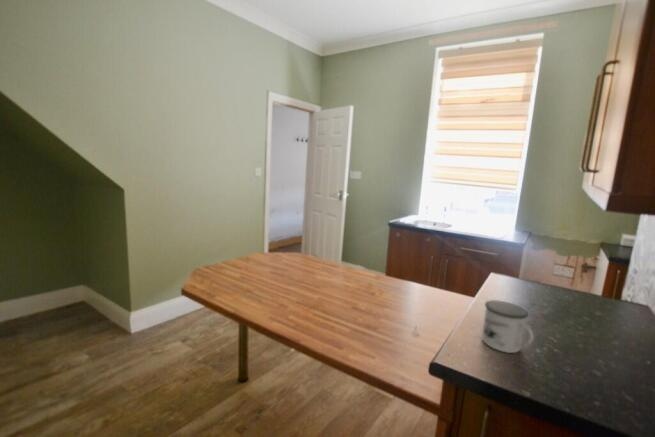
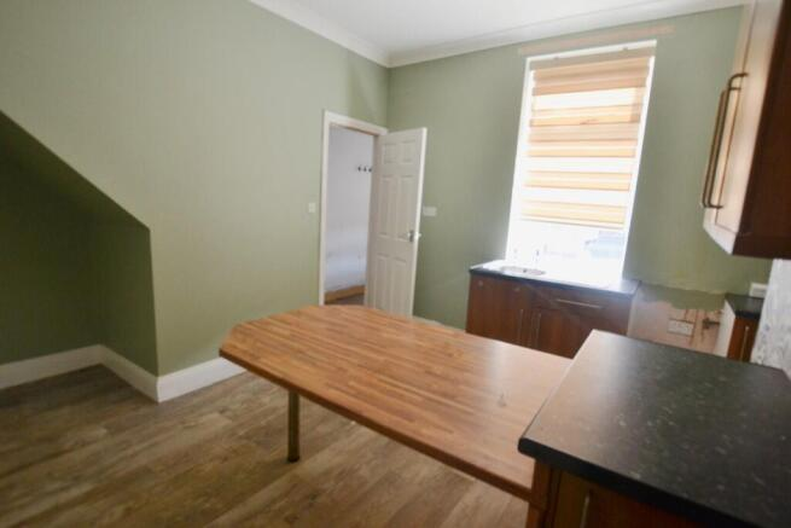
- mug (508, 329)
